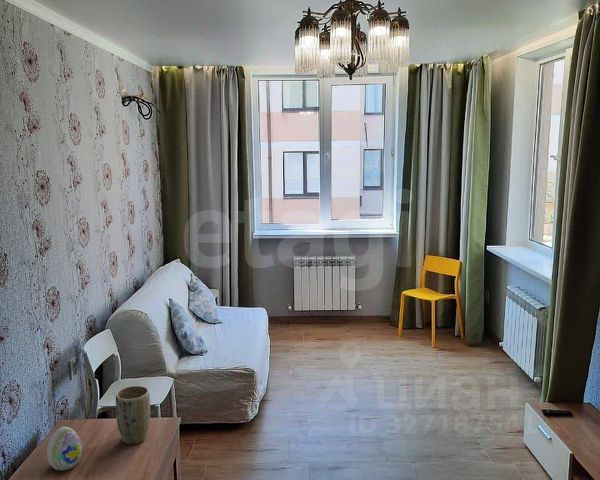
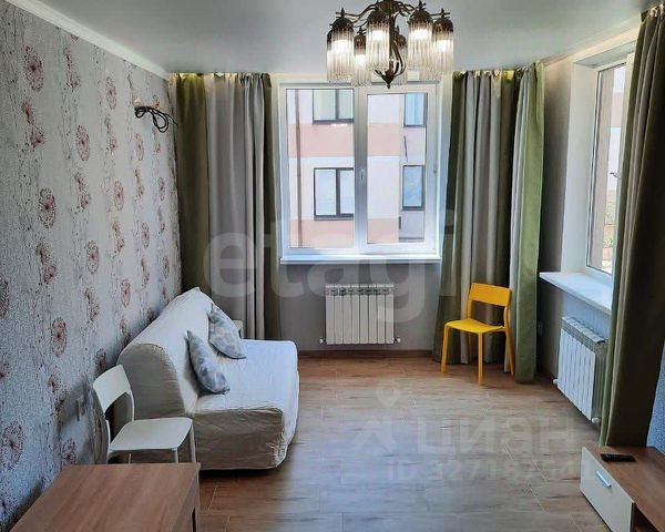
- decorative egg (64, 446)
- plant pot (133, 415)
